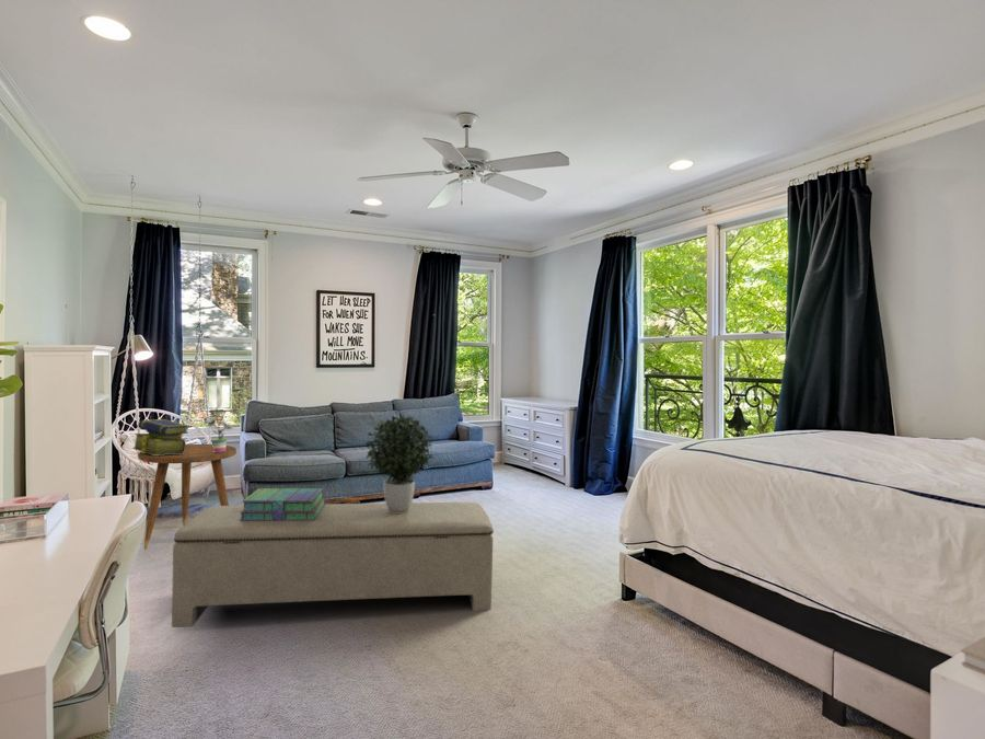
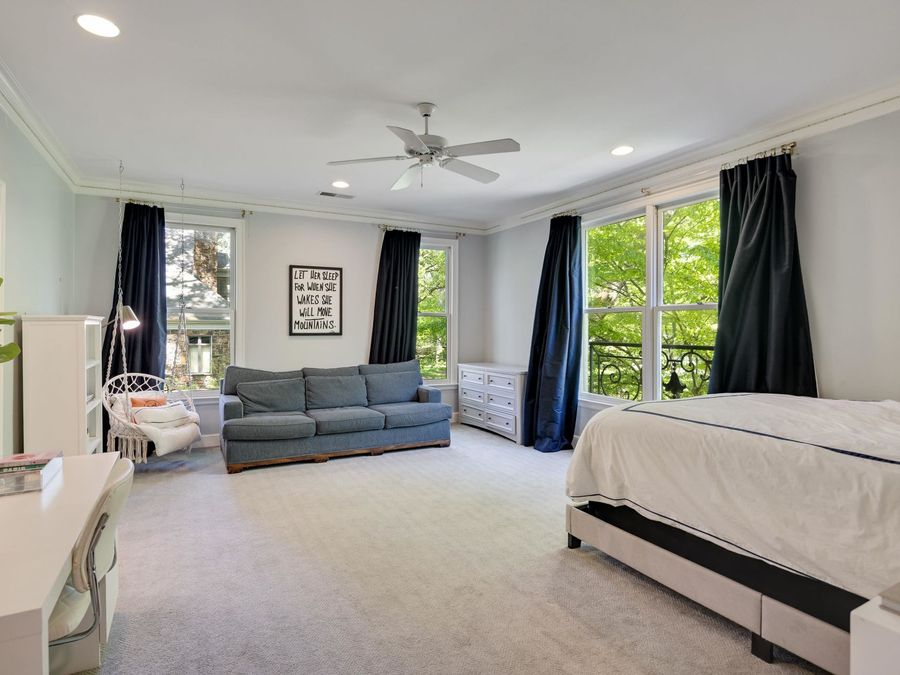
- stack of books (285, 503)
- side table (188, 494)
- potted plant (221, 429)
- bench (344, 556)
- stack of books (161, 436)
- potted plant (401, 462)
